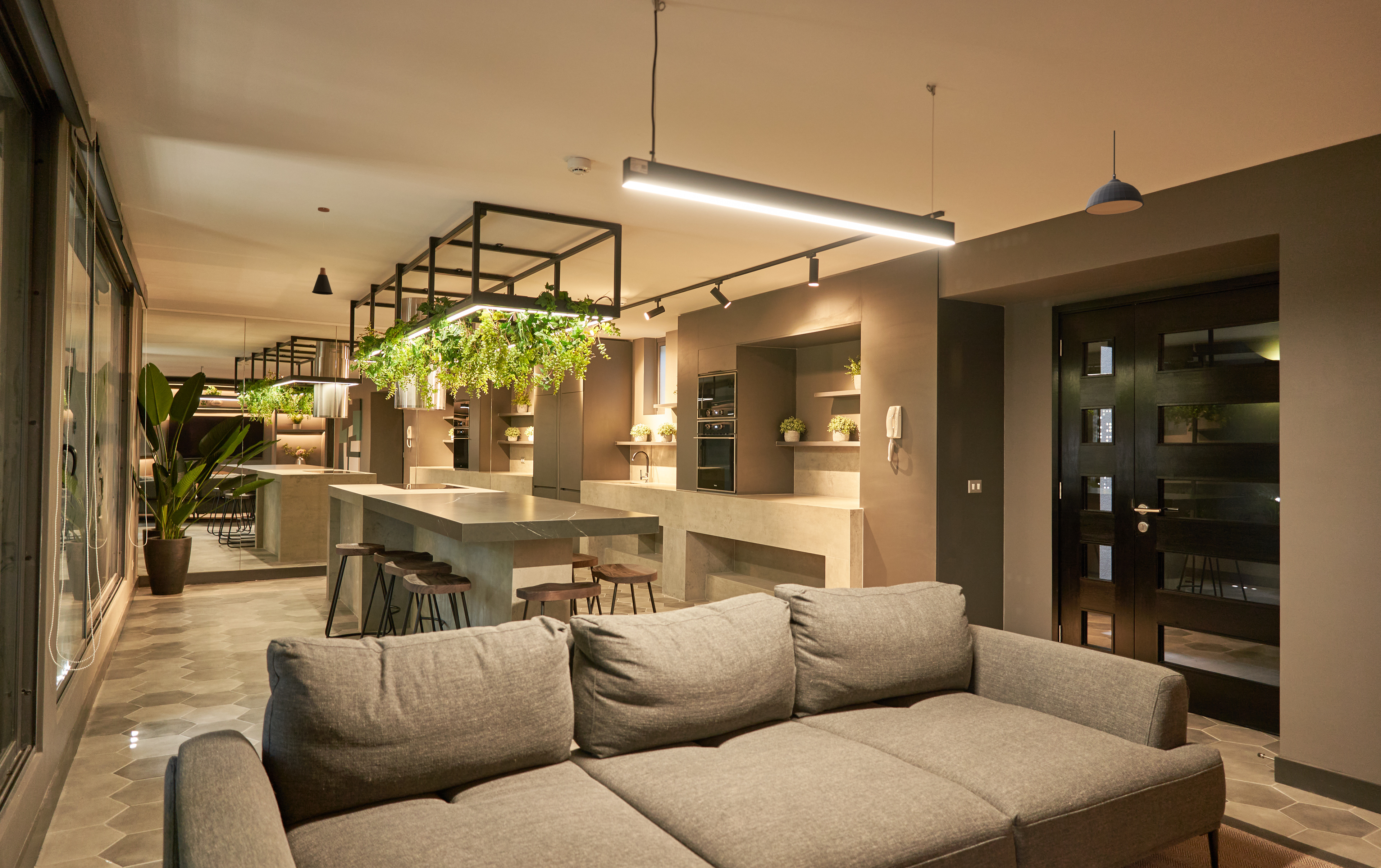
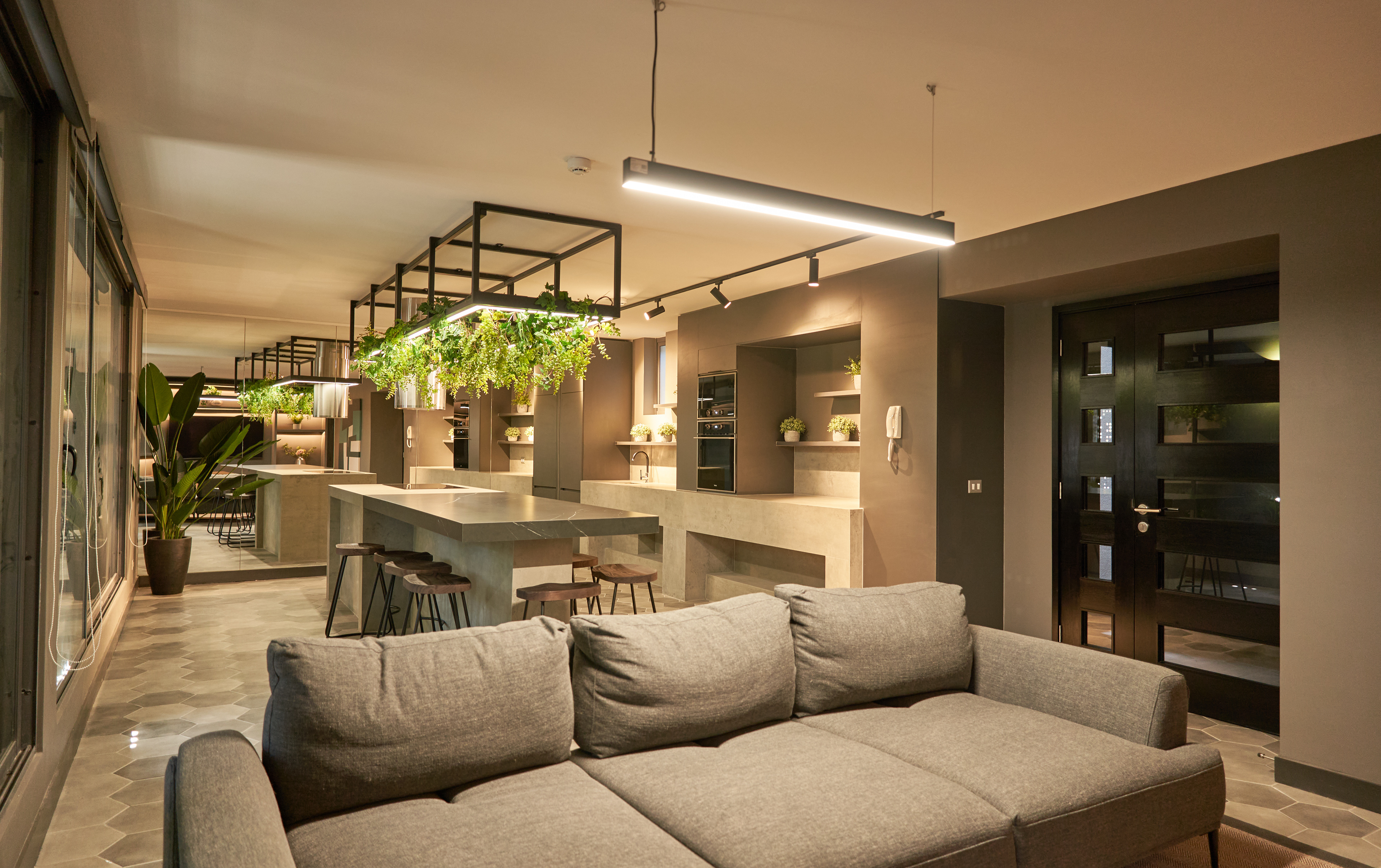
- pendant lamp (323, 251)
- pendant light (1114, 169)
